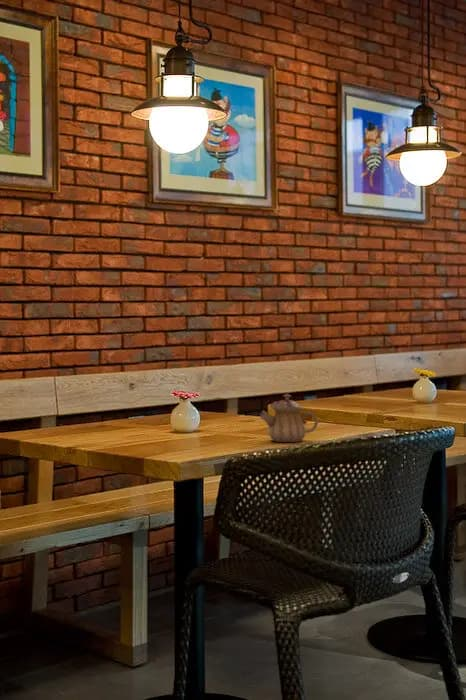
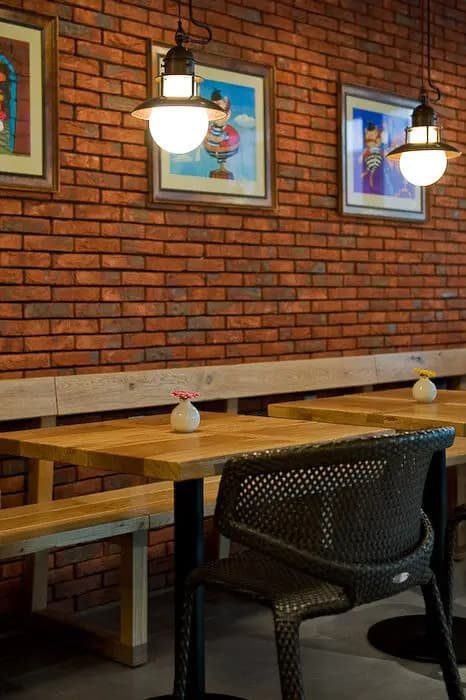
- teapot (289, 416)
